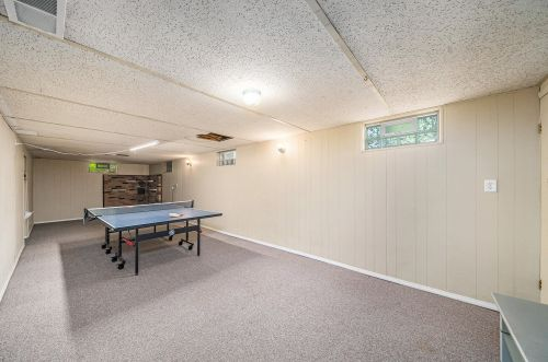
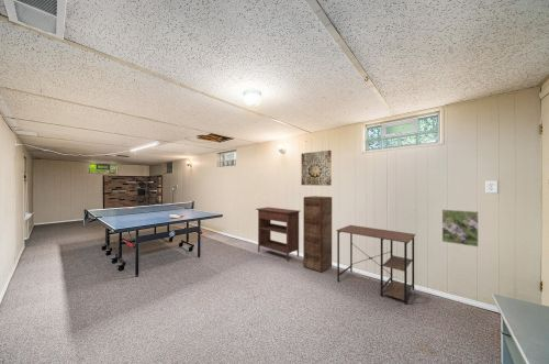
+ console table (277, 231)
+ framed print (459, 227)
+ wall art (315, 168)
+ desk (372, 257)
+ filing cabinet (316, 232)
